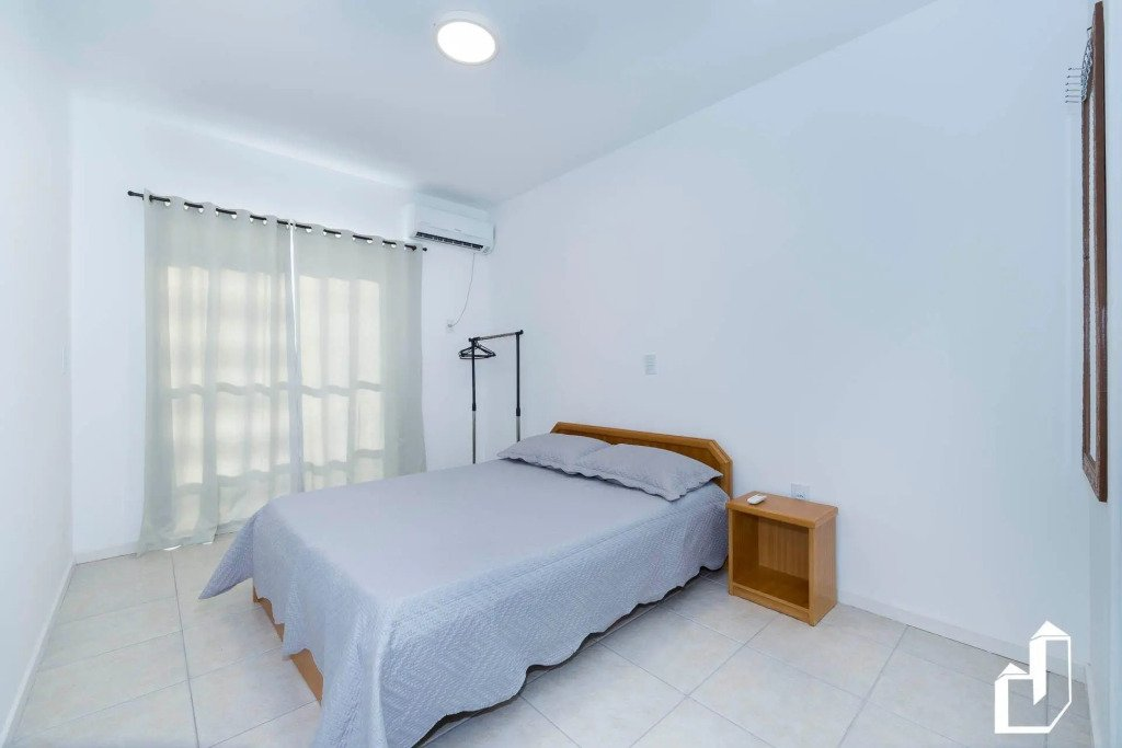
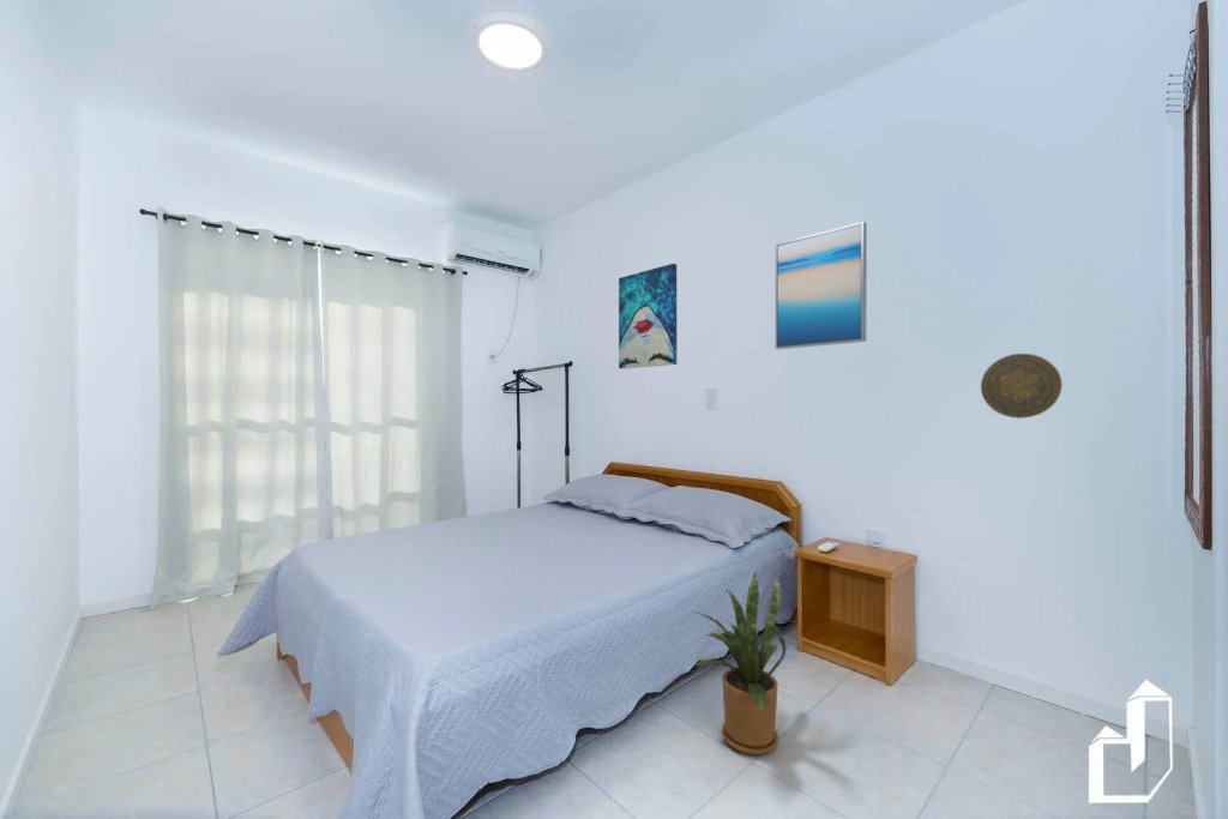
+ house plant (740, 661)
+ wall art (645, 319)
+ wall art (818, 289)
+ decorative plate (1018, 385)
